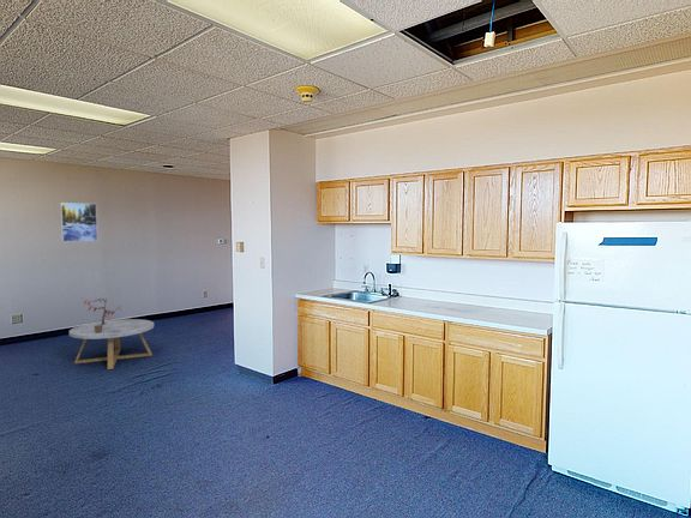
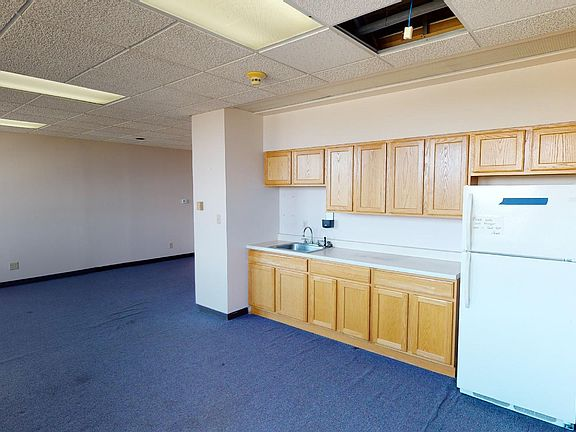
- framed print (79, 222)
- potted plant (94, 311)
- coffee table (113, 342)
